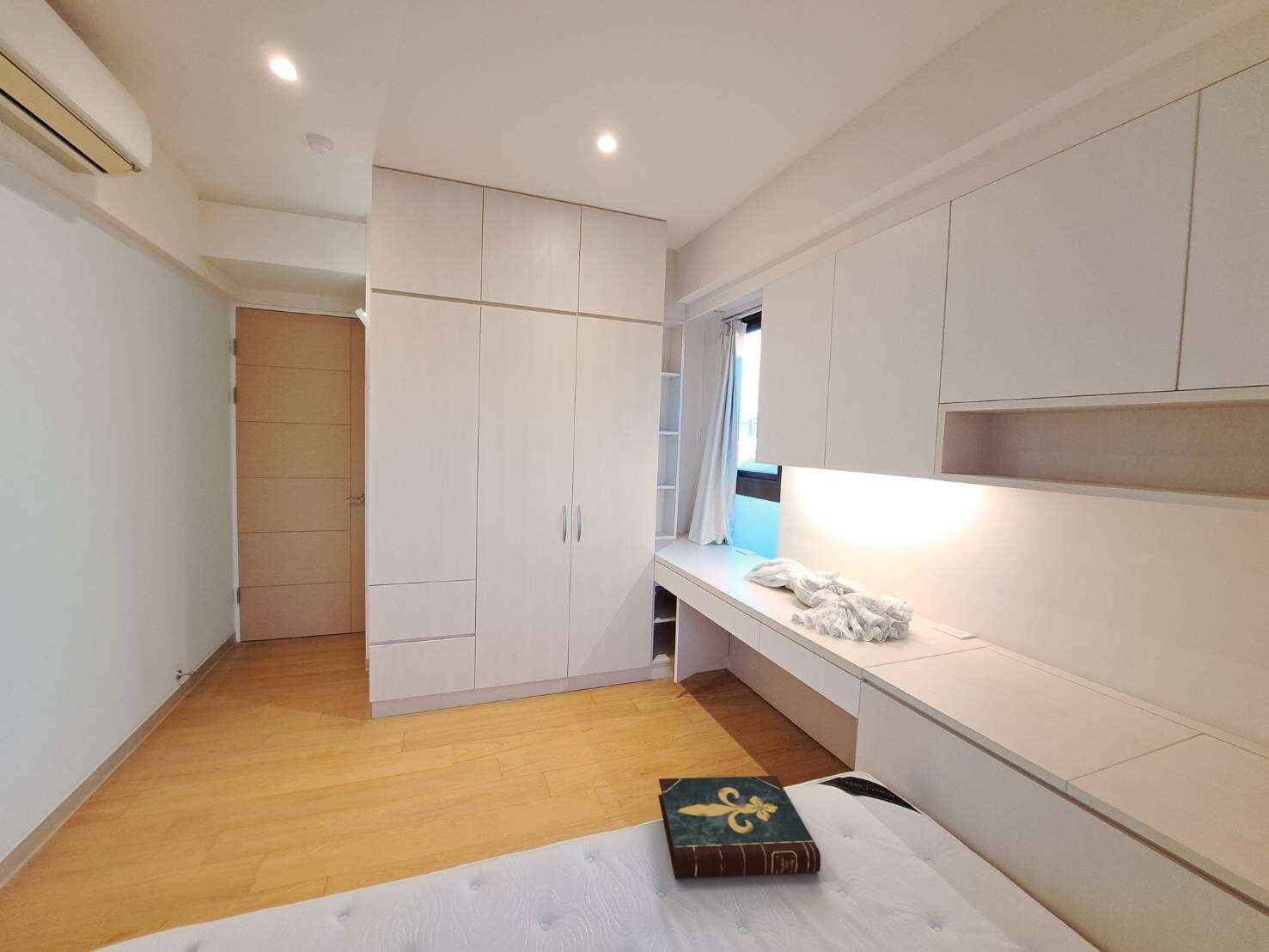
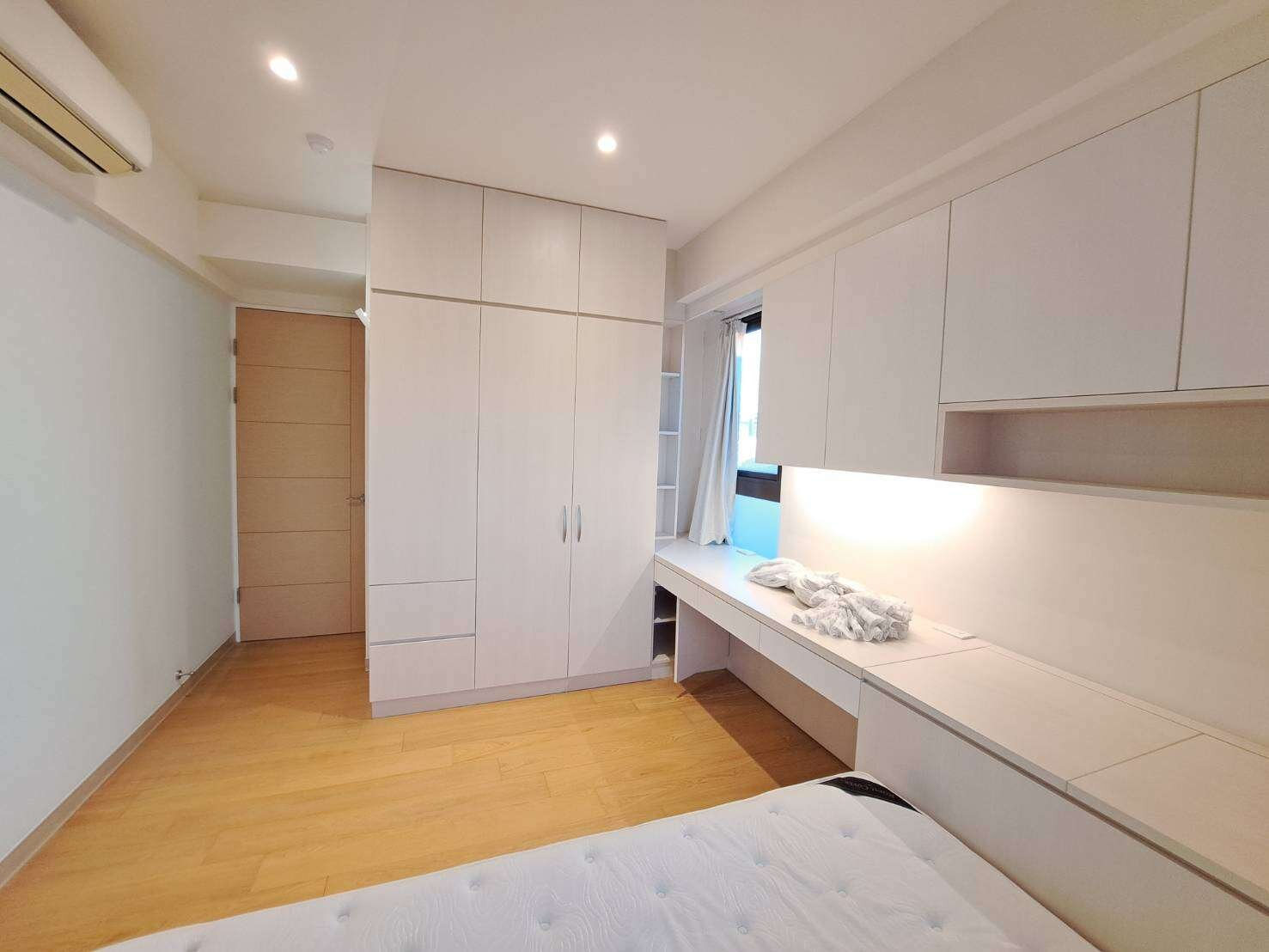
- book (731, 822)
